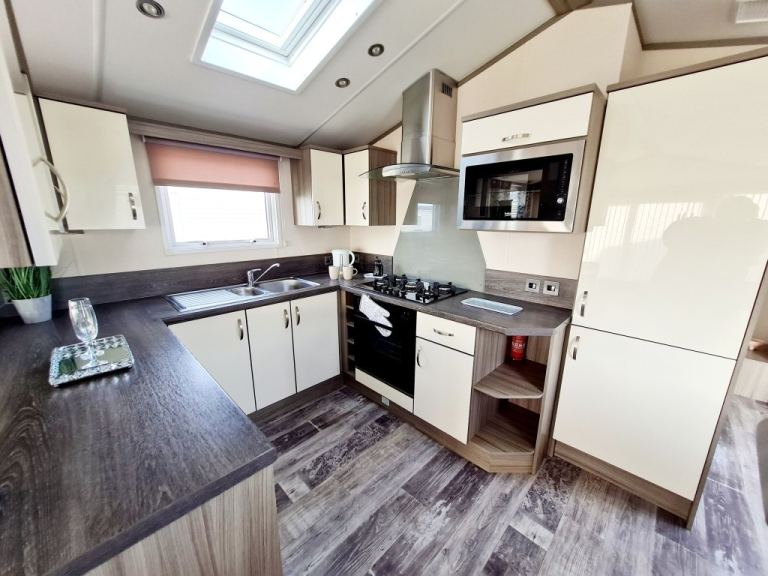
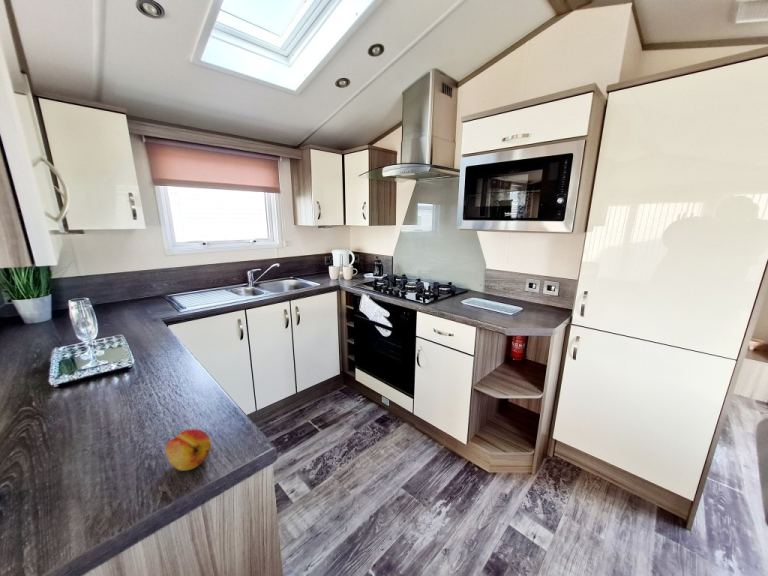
+ fruit (189, 448)
